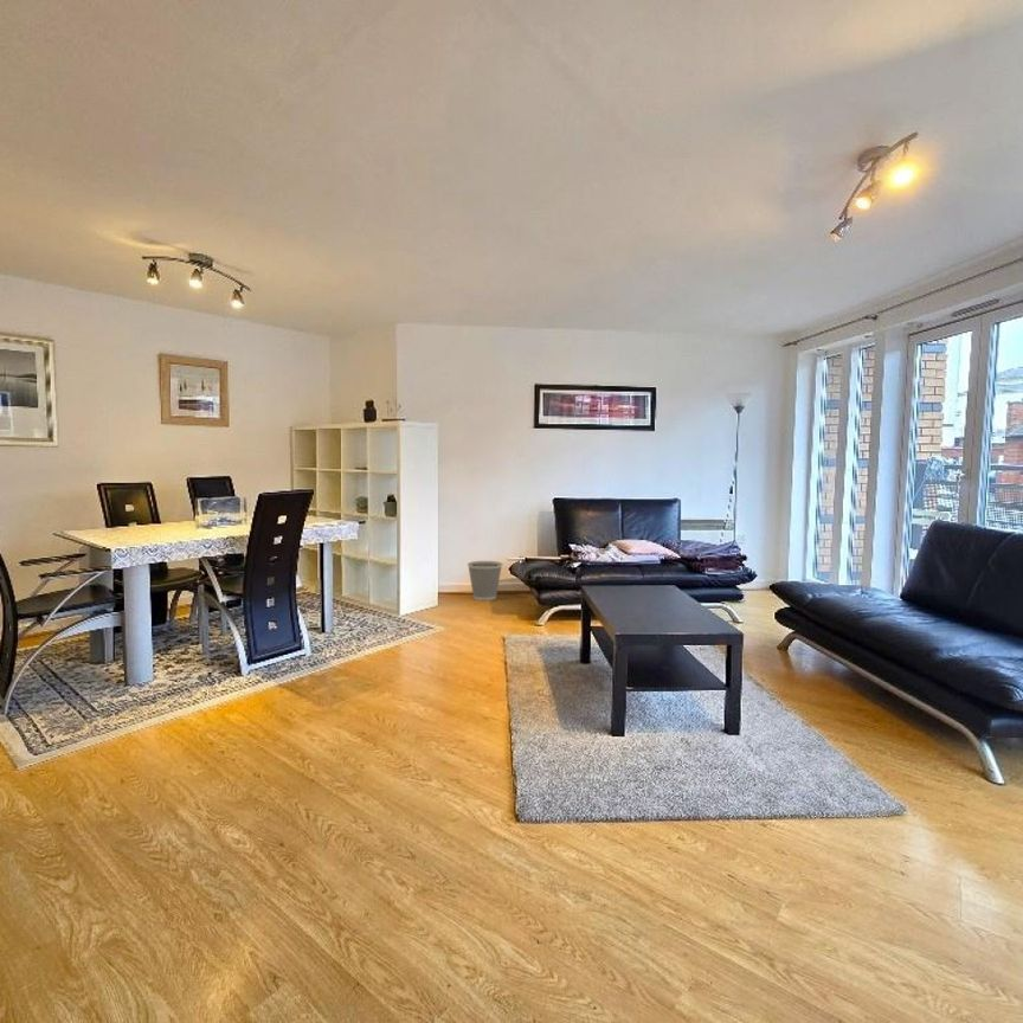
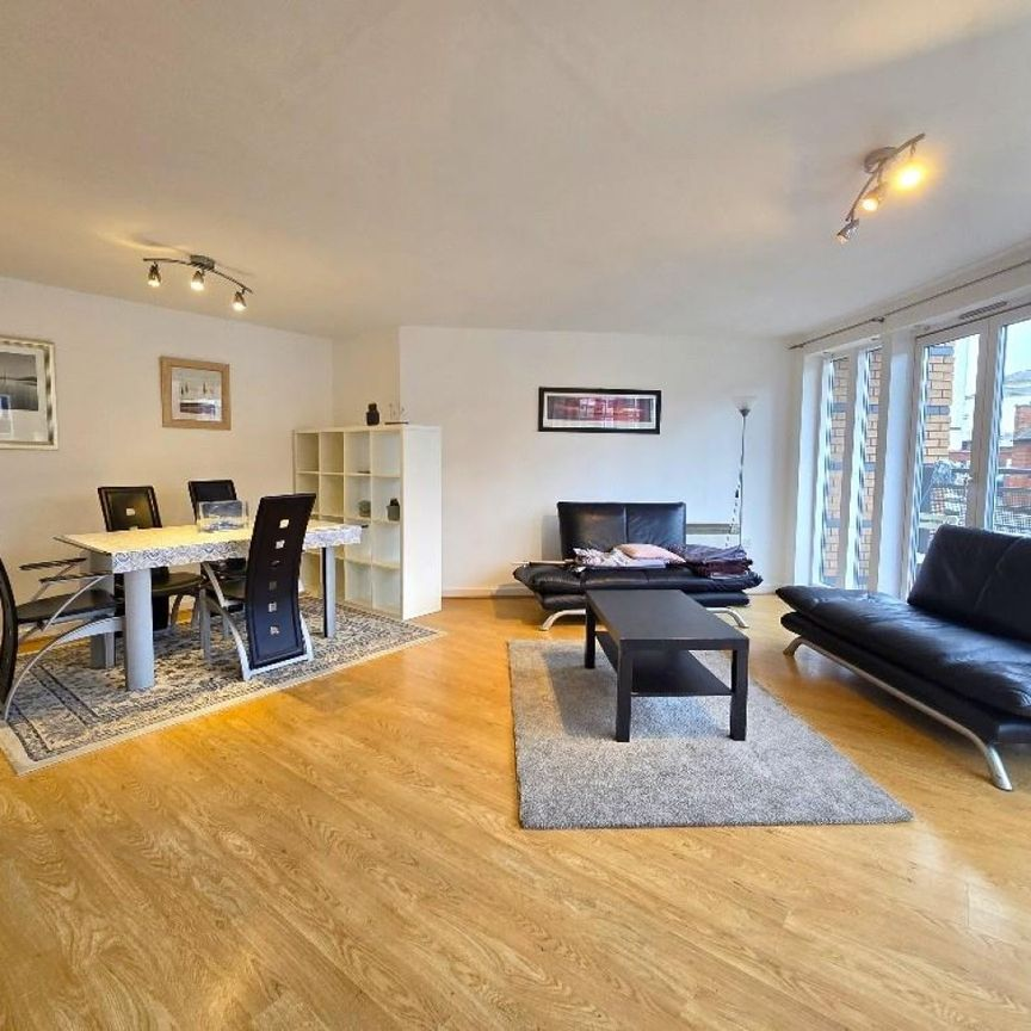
- wastebasket (484, 580)
